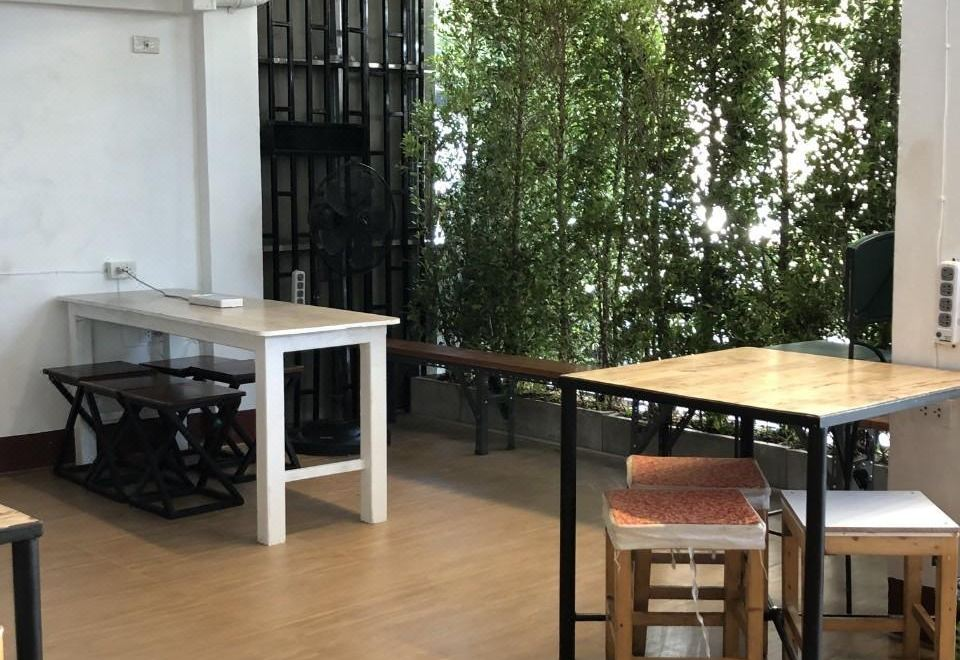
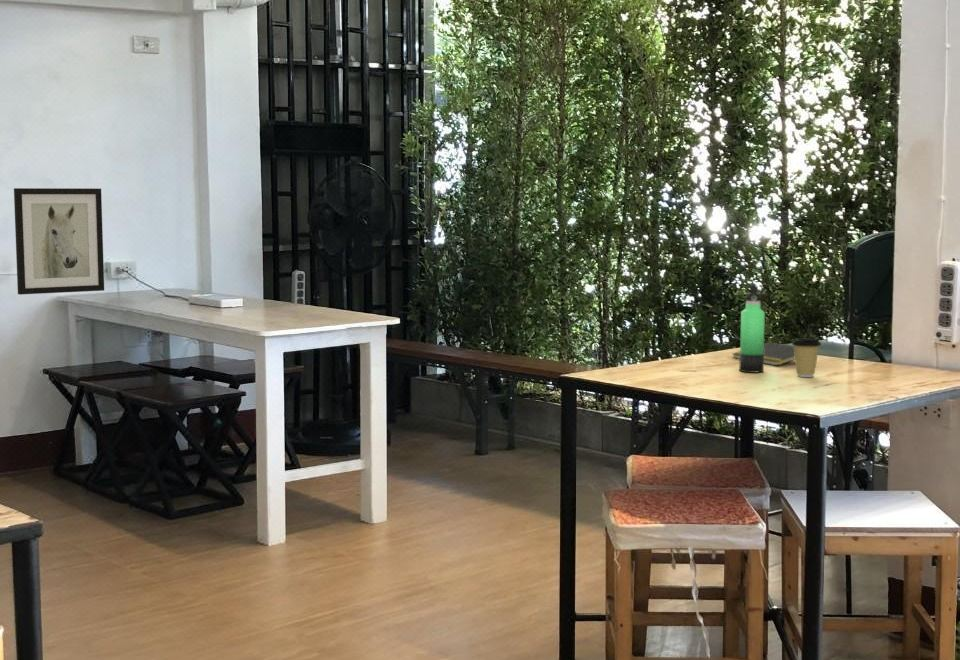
+ coffee cup (806, 357)
+ thermos bottle (752, 327)
+ wall art (60, 240)
+ notepad (772, 353)
